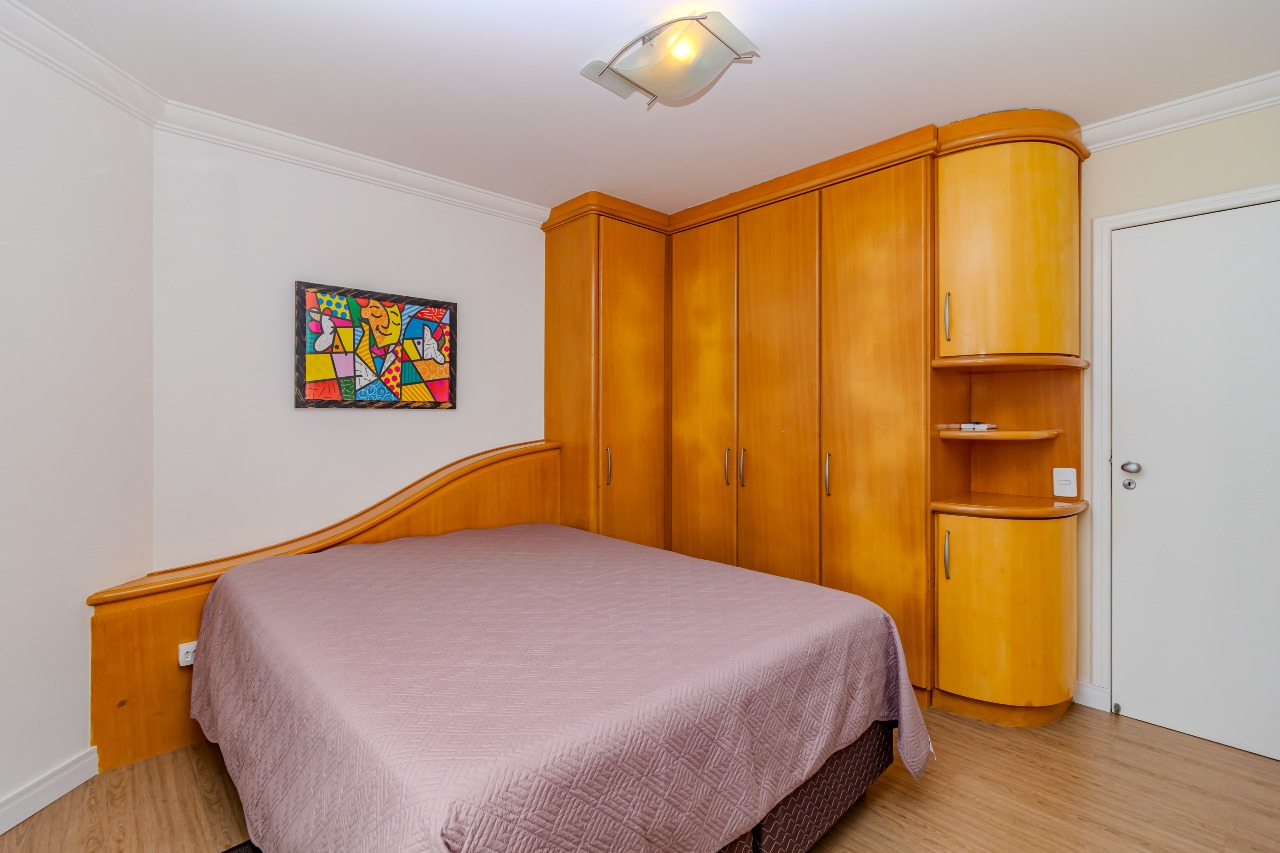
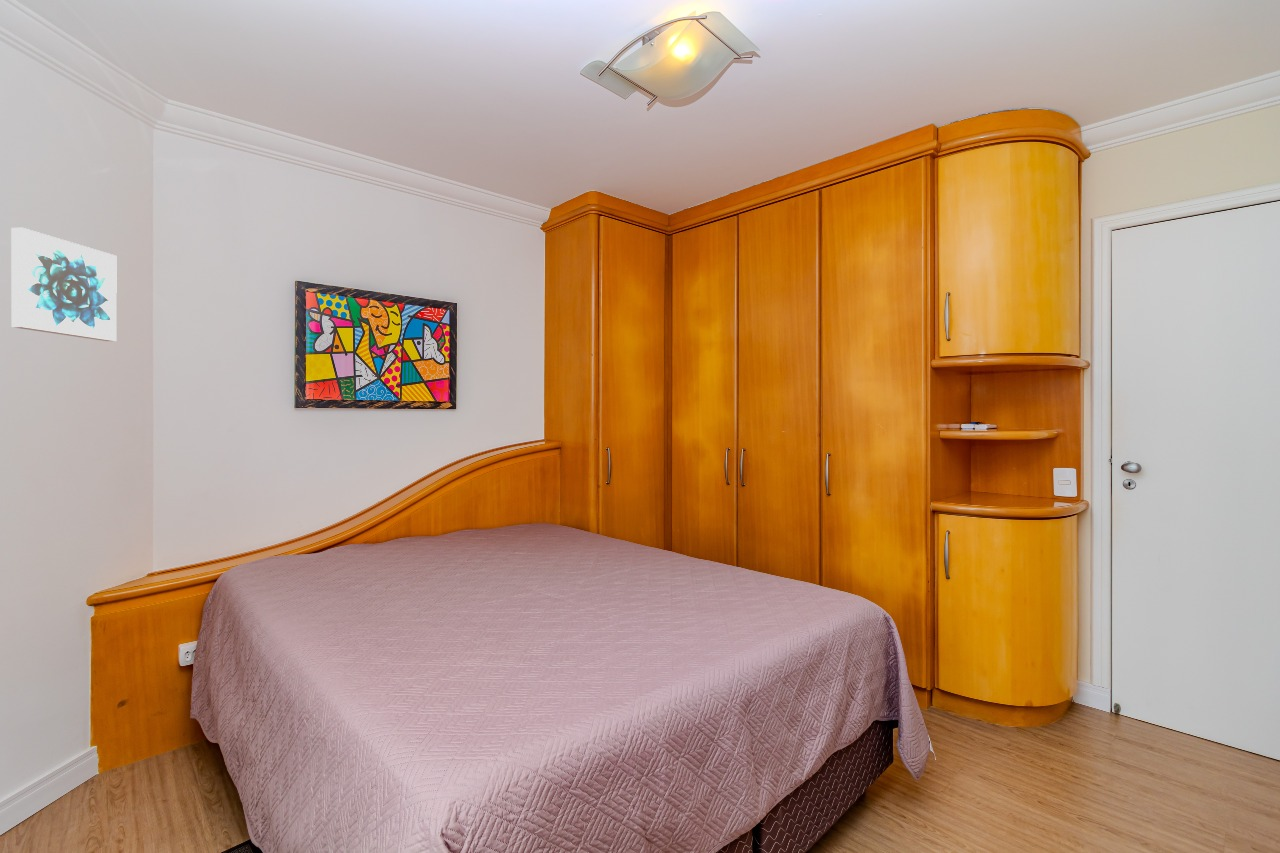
+ wall art (67, 288)
